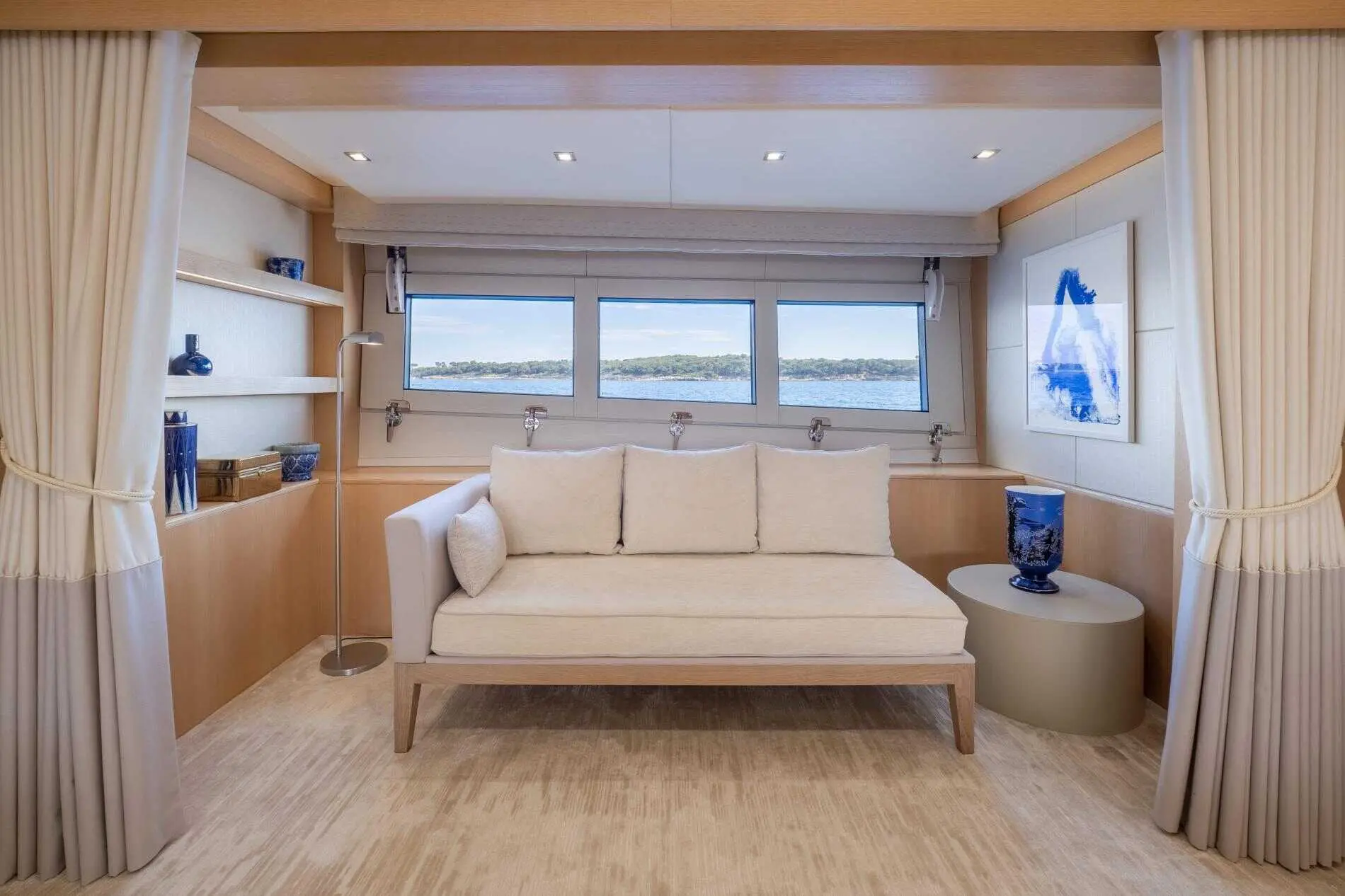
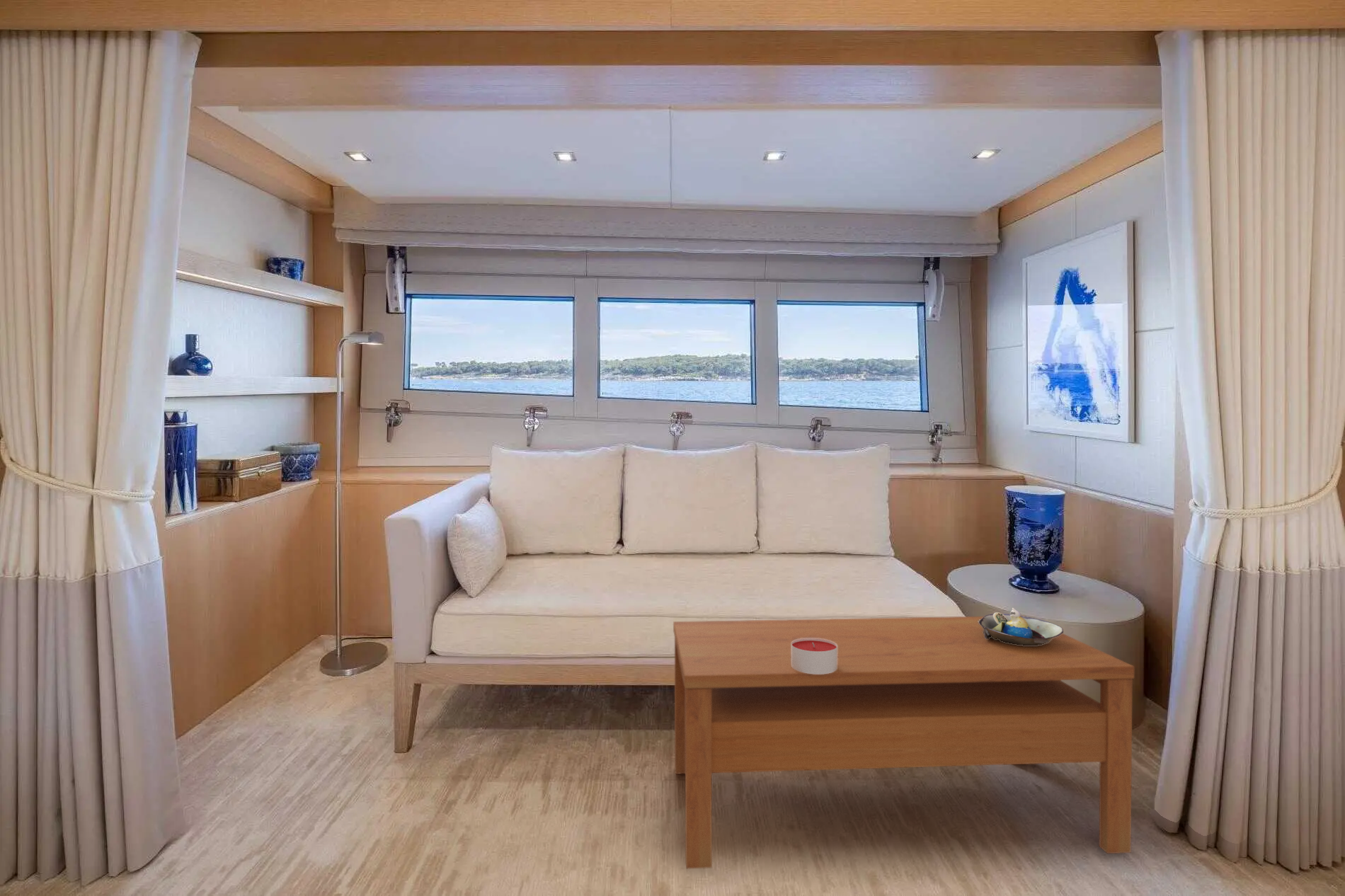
+ coffee table (878, 725)
+ candle (814, 654)
+ decorative bowl (1009, 624)
